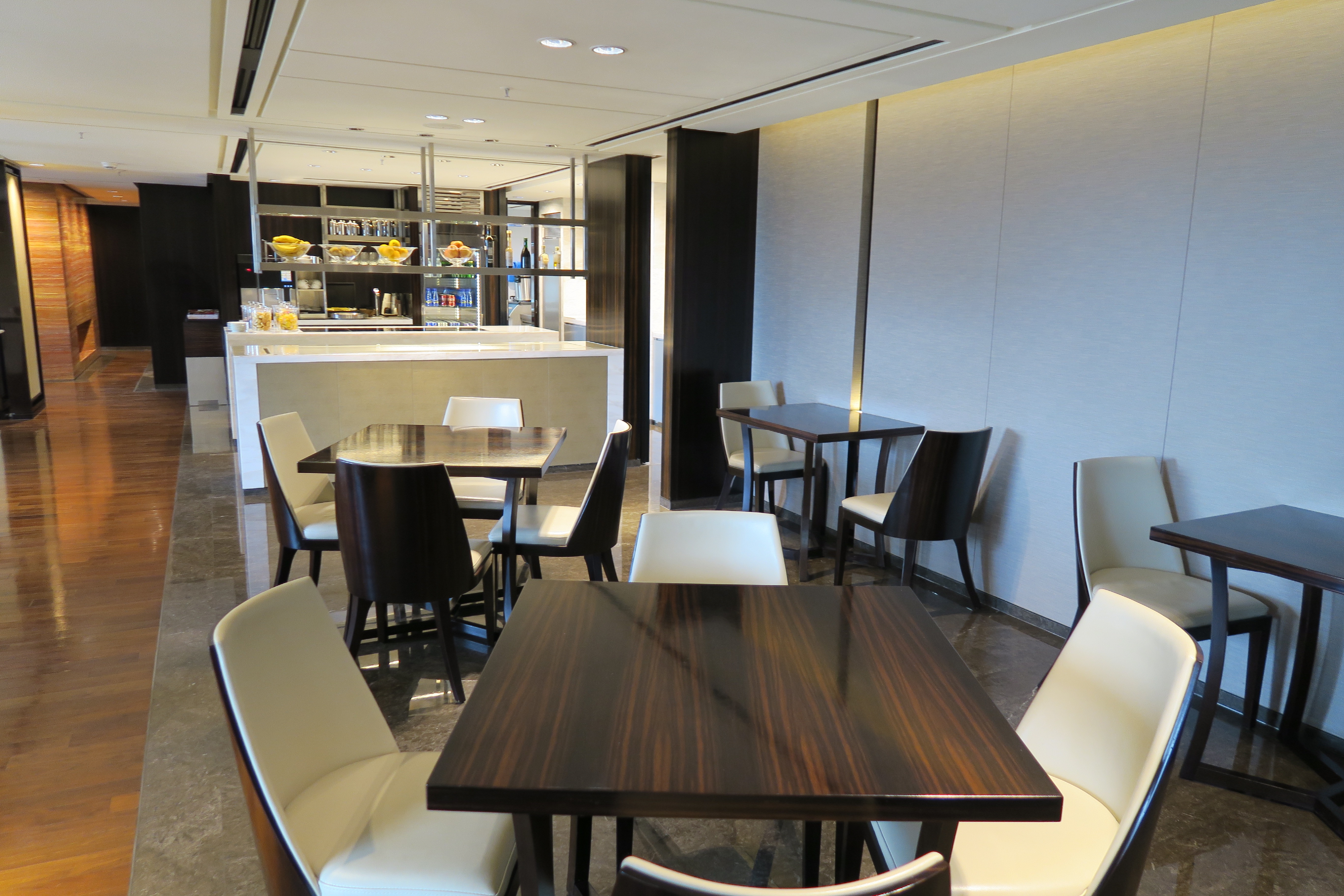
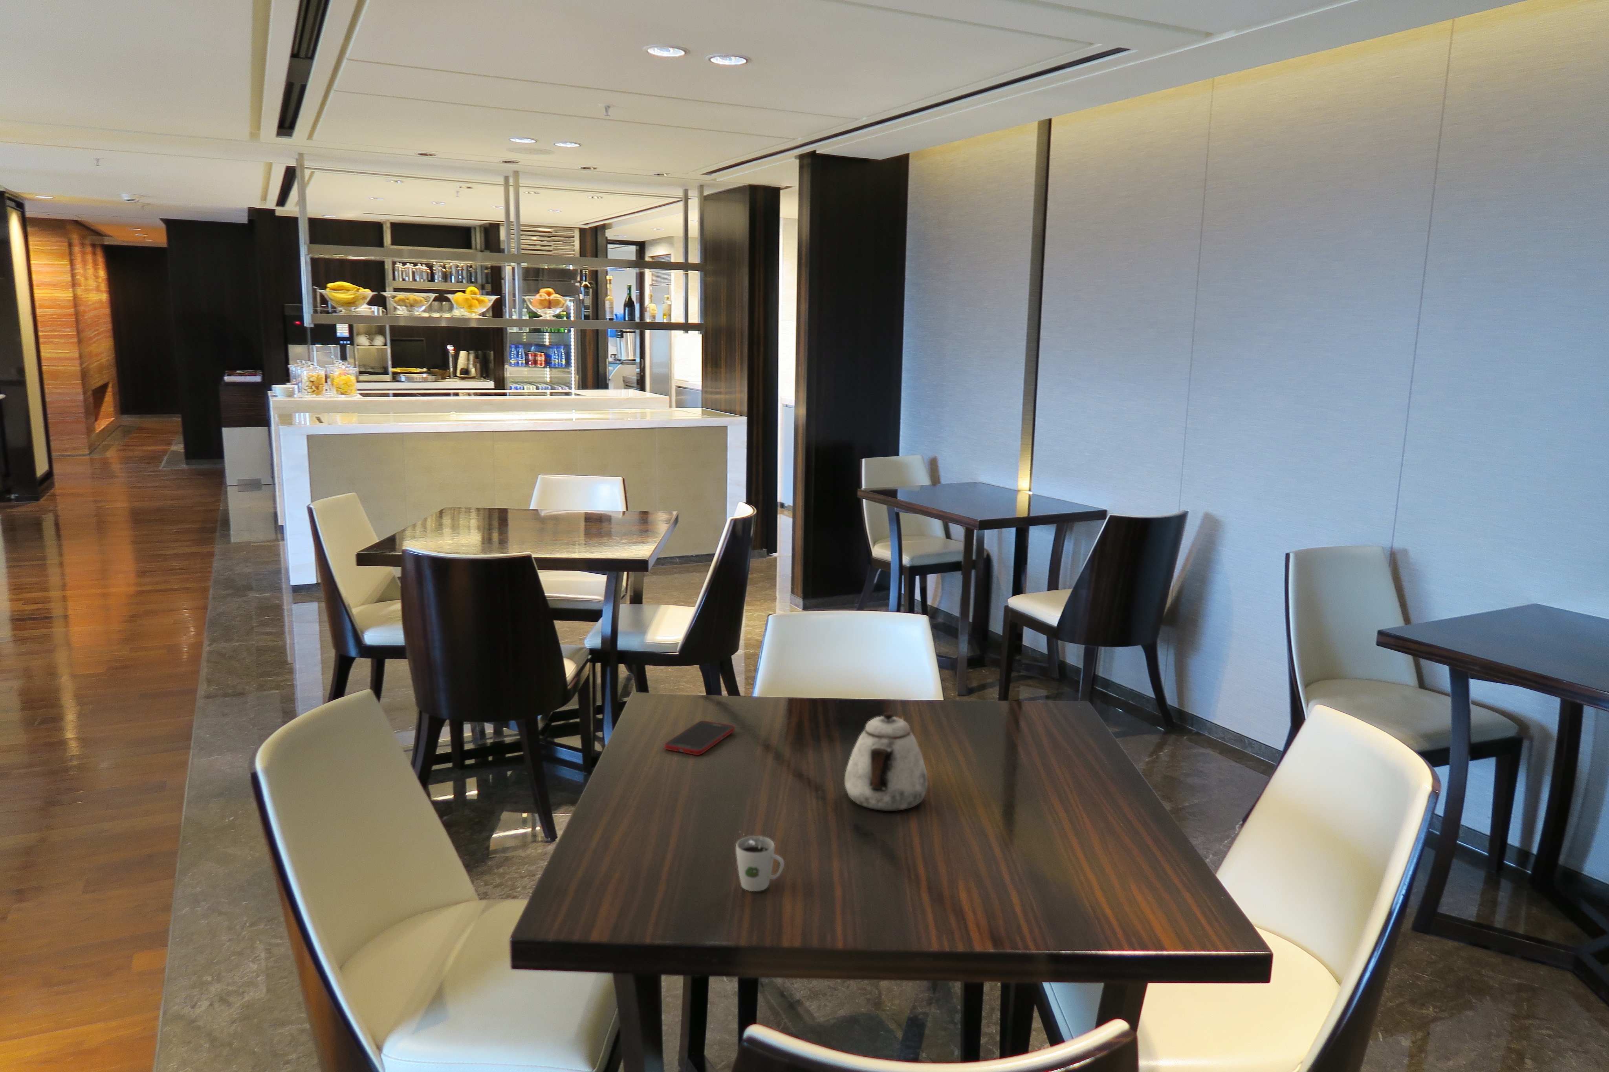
+ teapot (888, 753)
+ cell phone (700, 737)
+ cup (760, 852)
